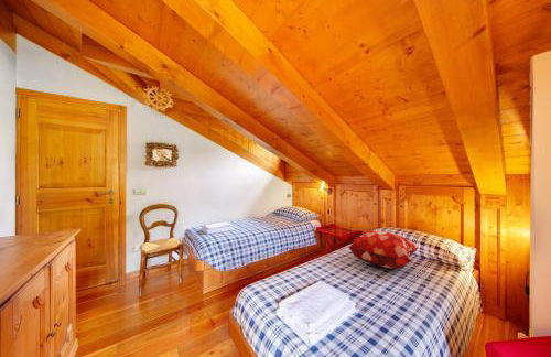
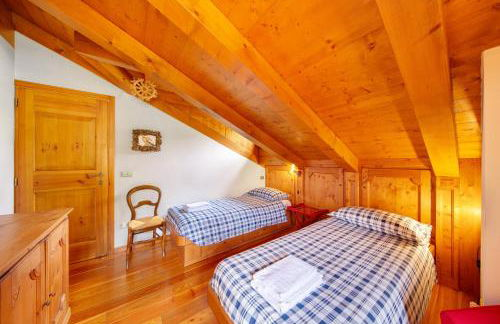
- decorative pillow (383, 247)
